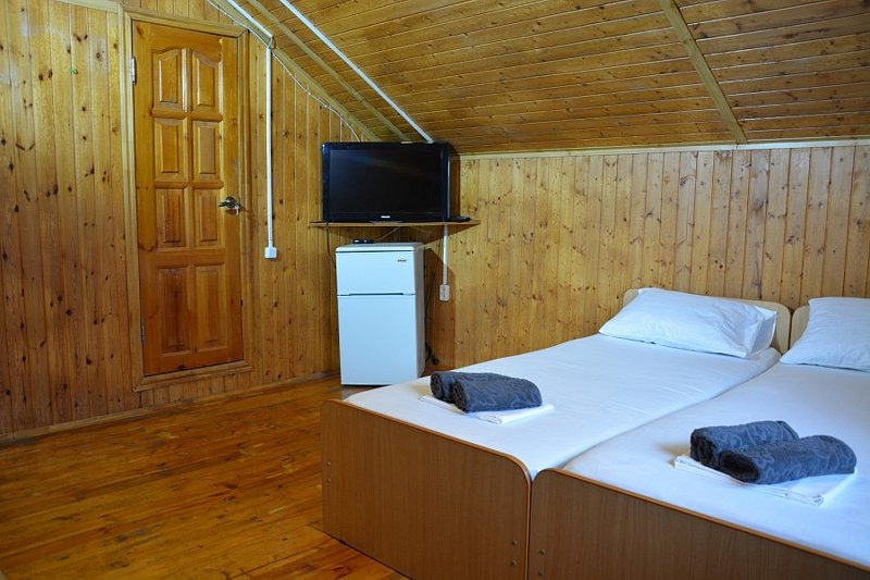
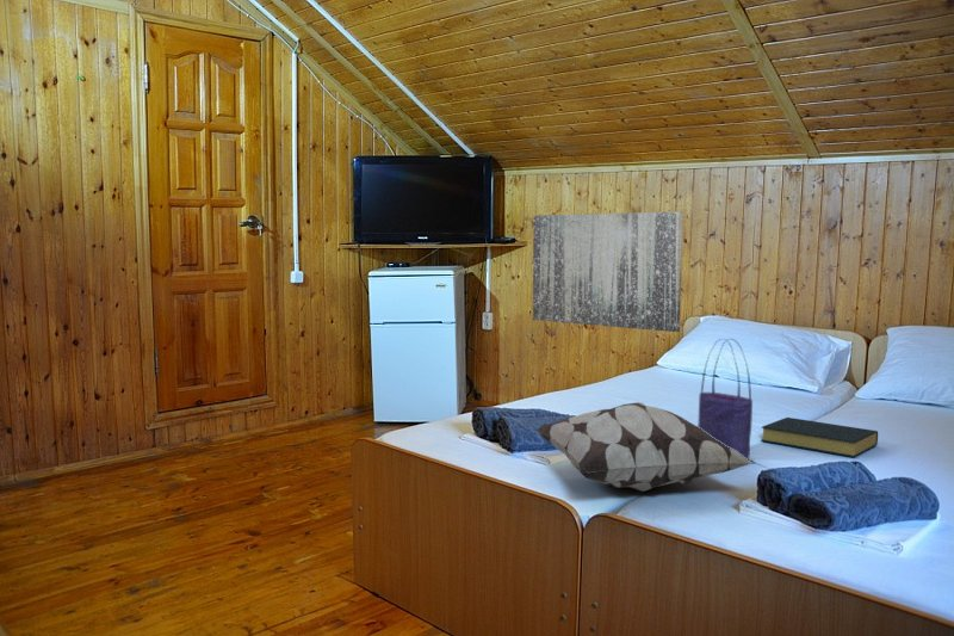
+ decorative pillow (637, 444)
+ wall art (601, 270)
+ tote bag (725, 397)
+ hardback book (818, 436)
